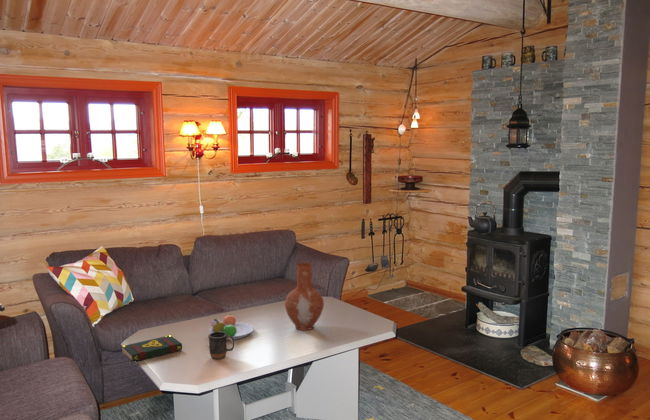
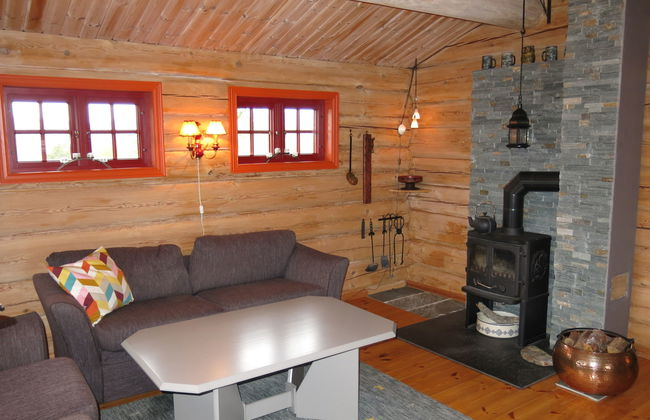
- vase (304, 296)
- mug (221, 344)
- fruit bowl (230, 325)
- book (152, 348)
